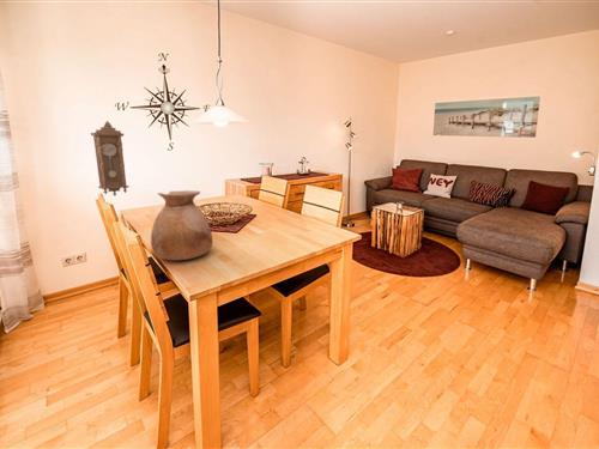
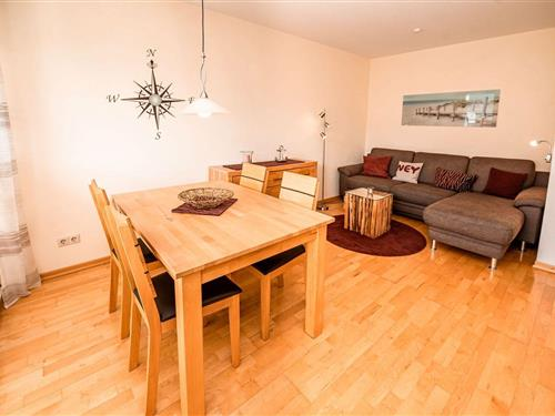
- vase (181, 224)
- pendulum clock (110, 159)
